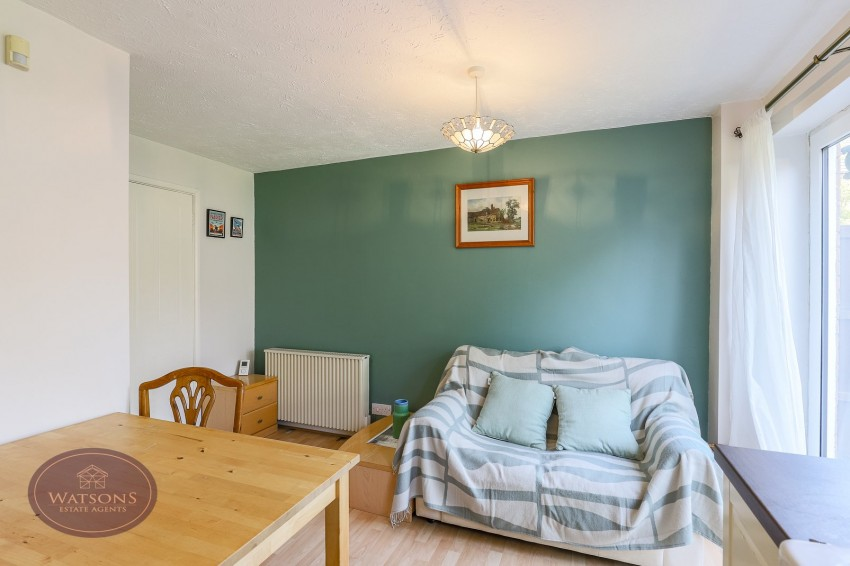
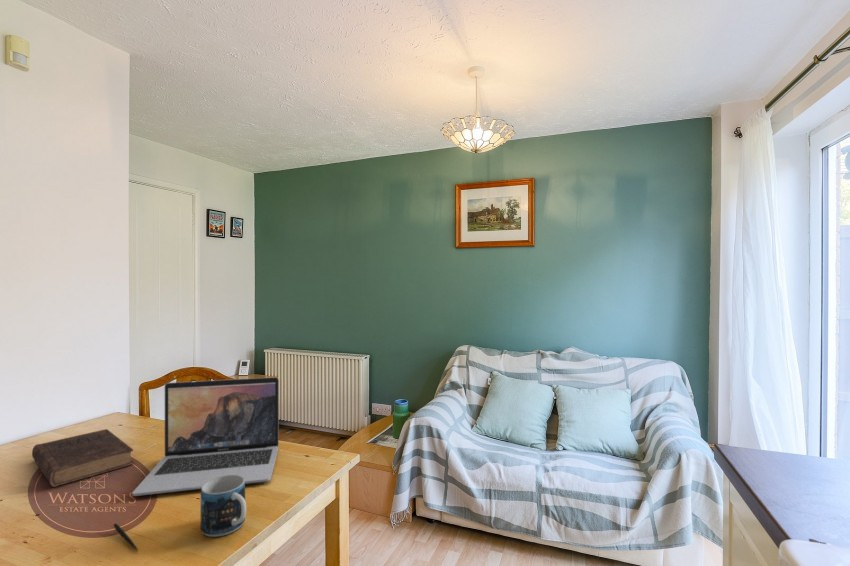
+ book (82, 454)
+ laptop (214, 429)
+ pen (125, 537)
+ mug (228, 507)
